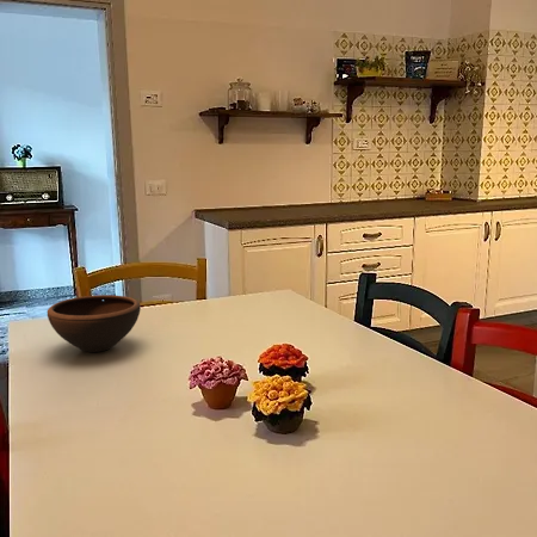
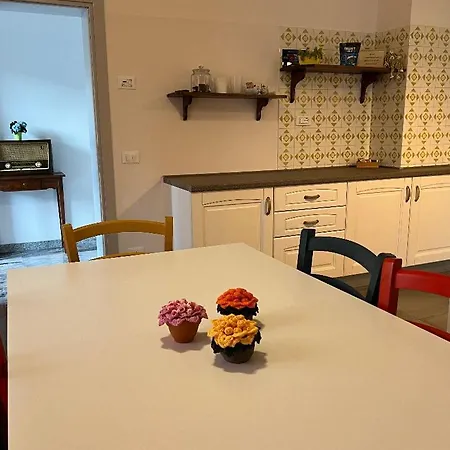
- bowl (95, 326)
